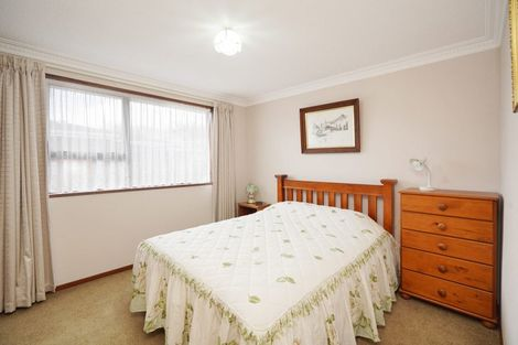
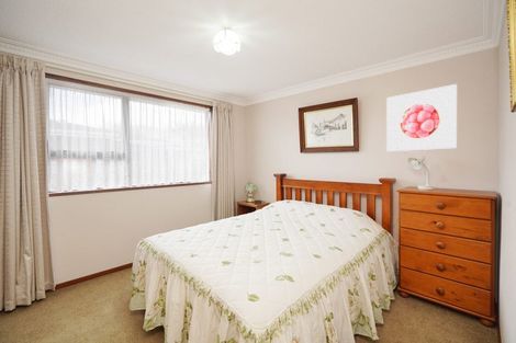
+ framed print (418, 121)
